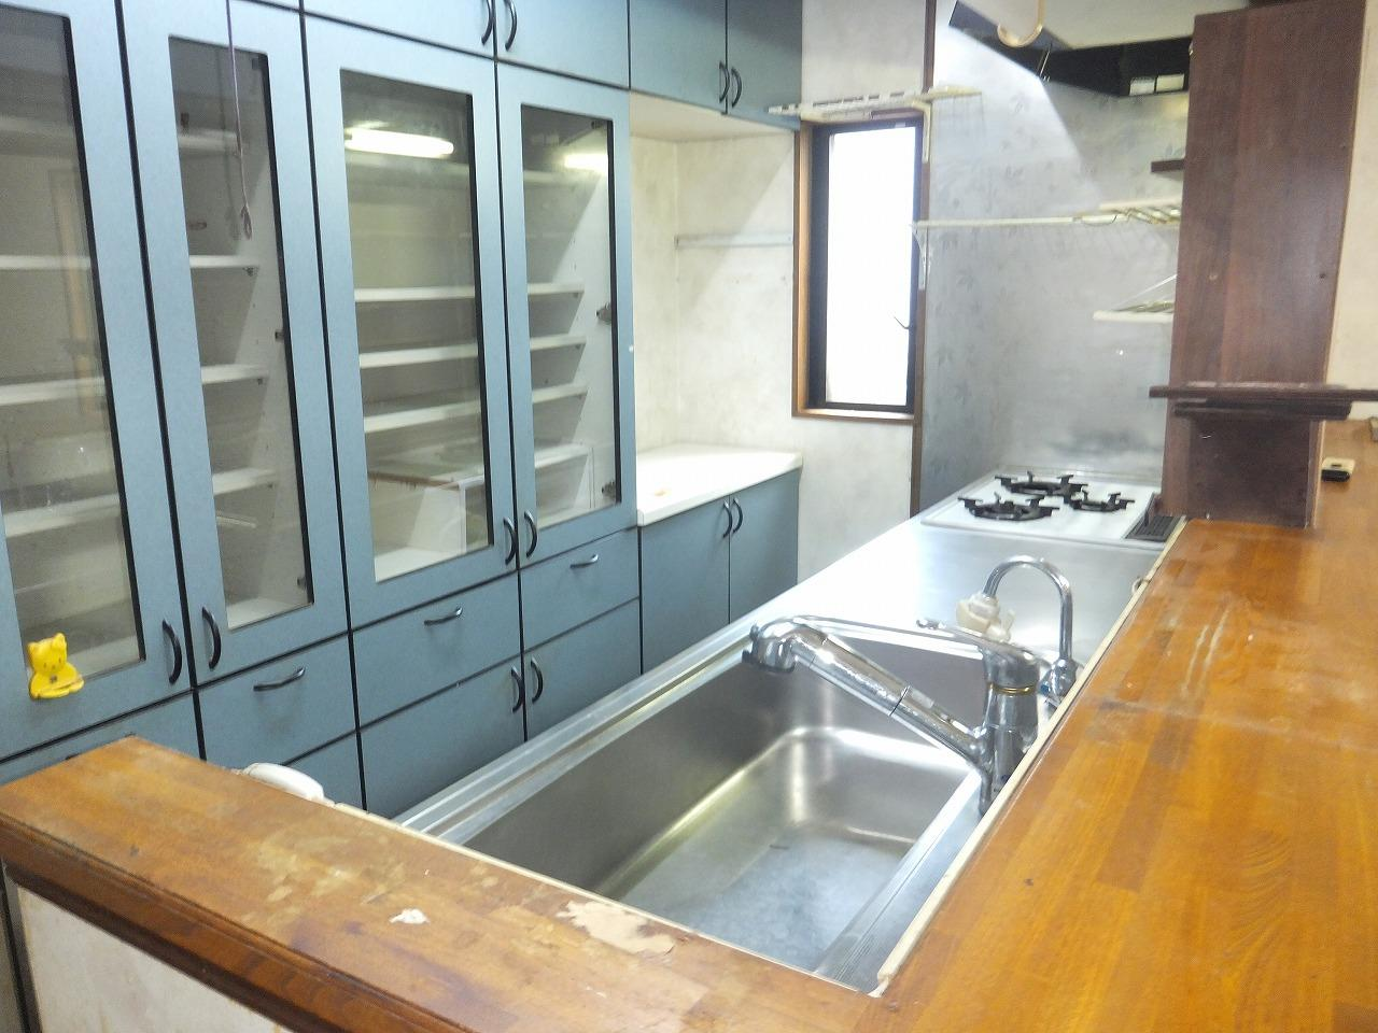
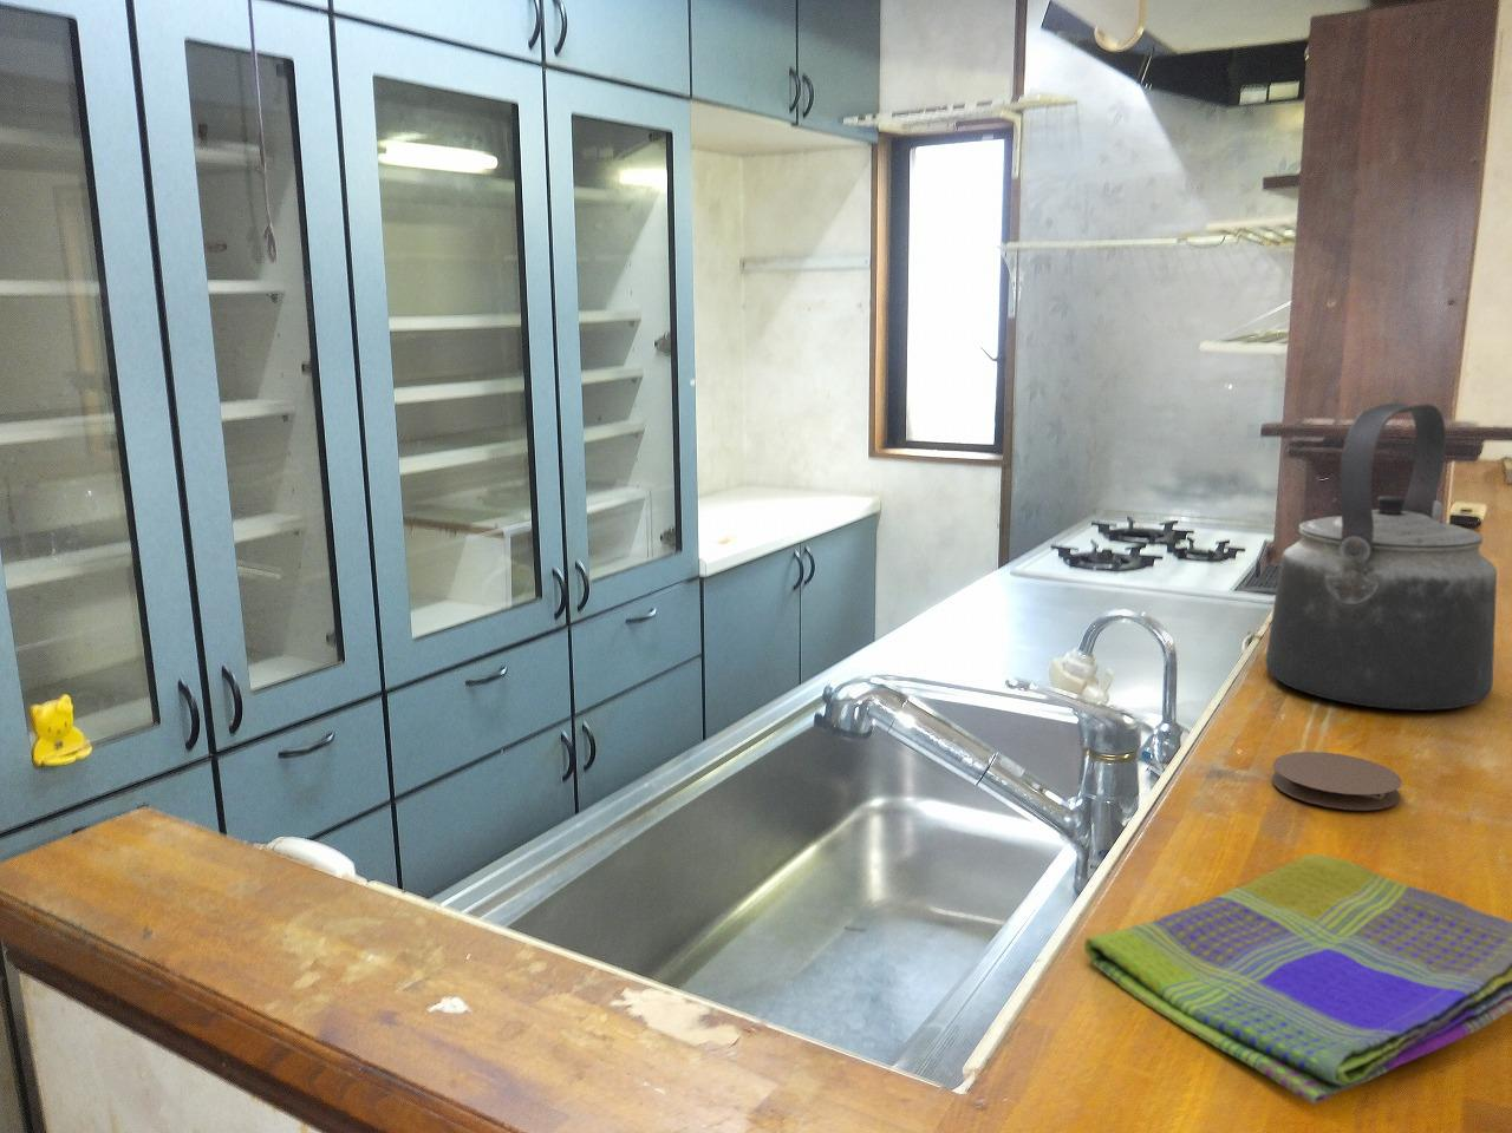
+ coaster (1335, 778)
+ kettle (1394, 543)
+ dish towel (1319, 952)
